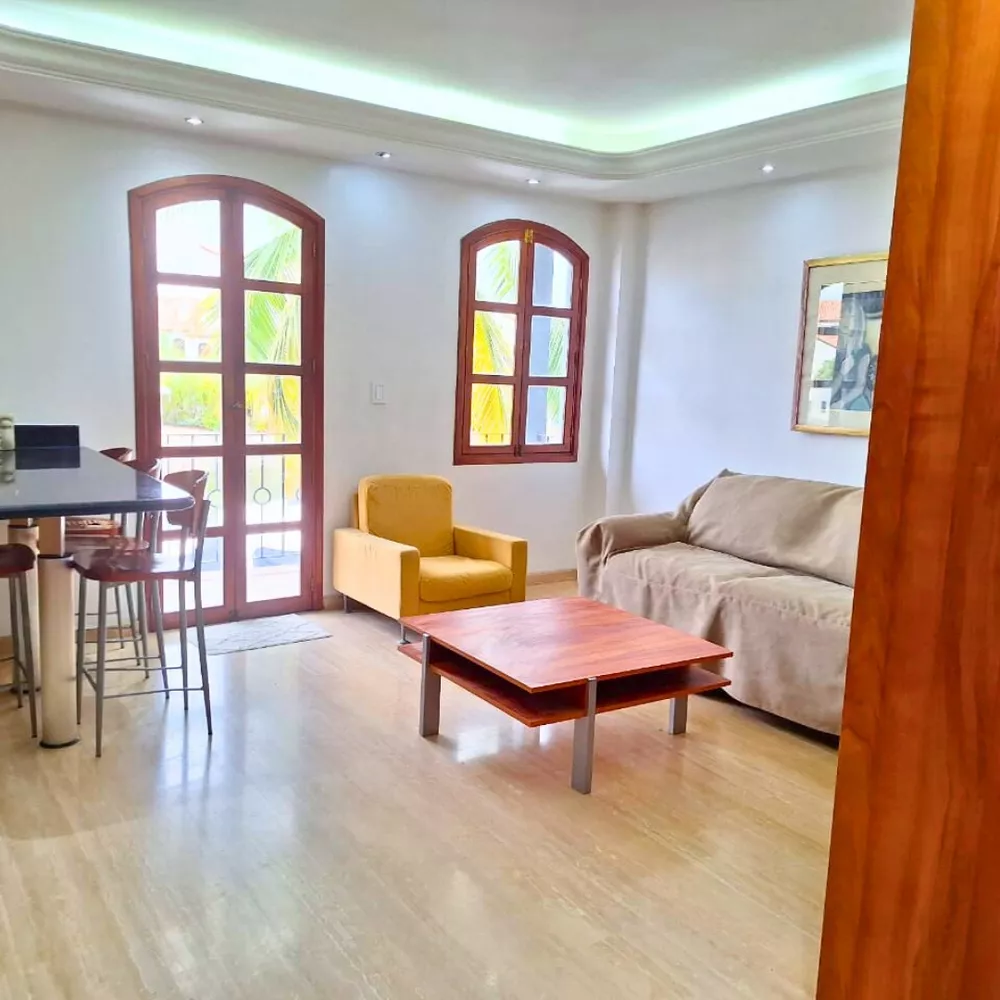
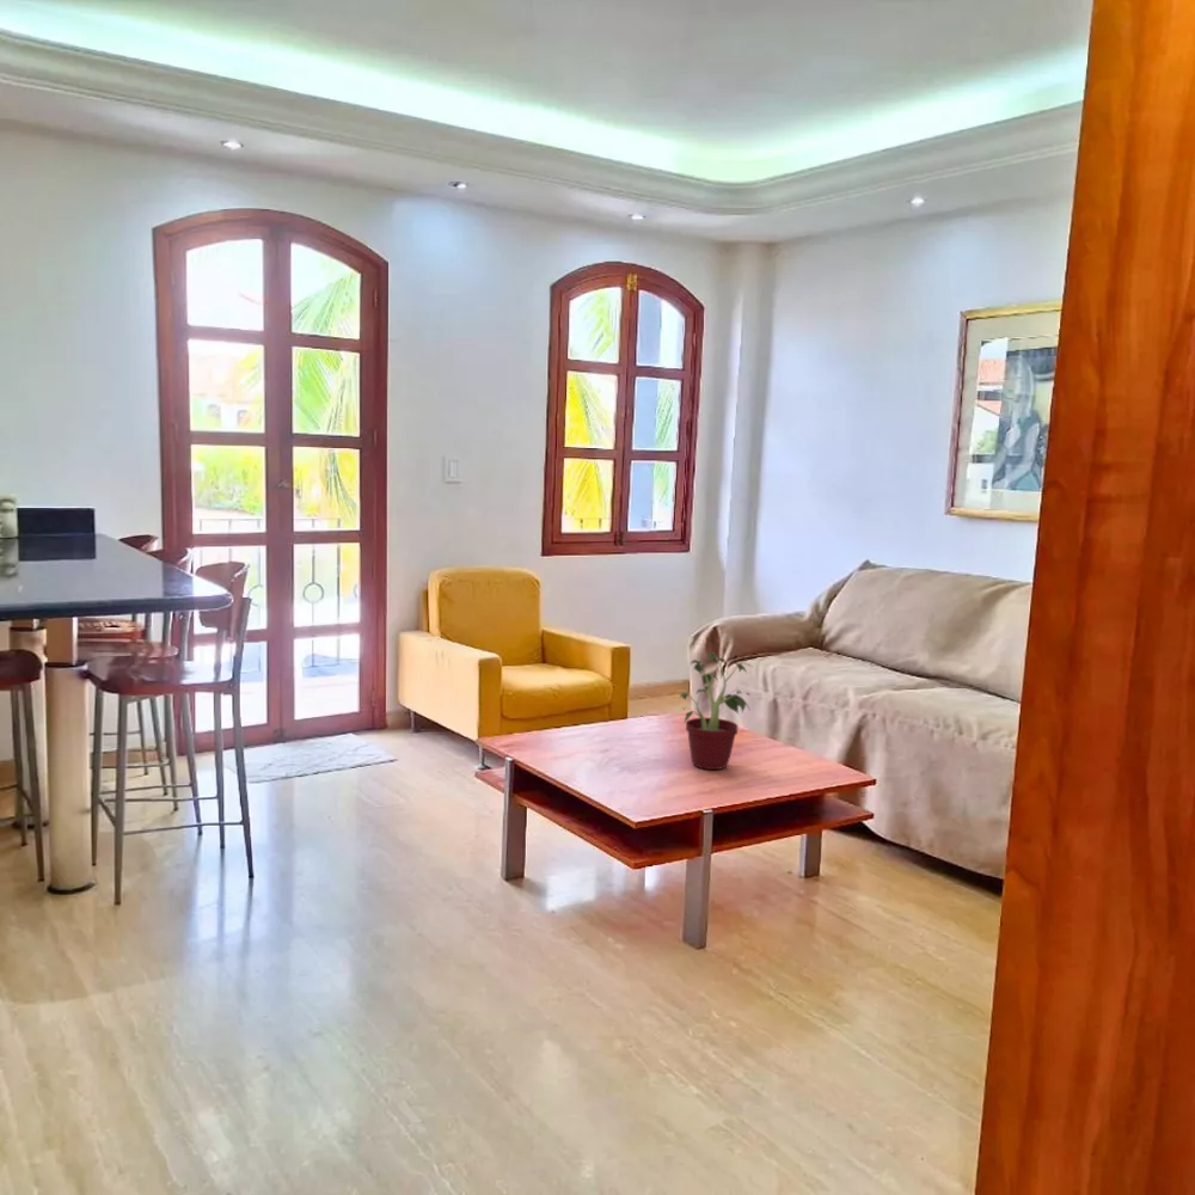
+ potted plant (711, 705)
